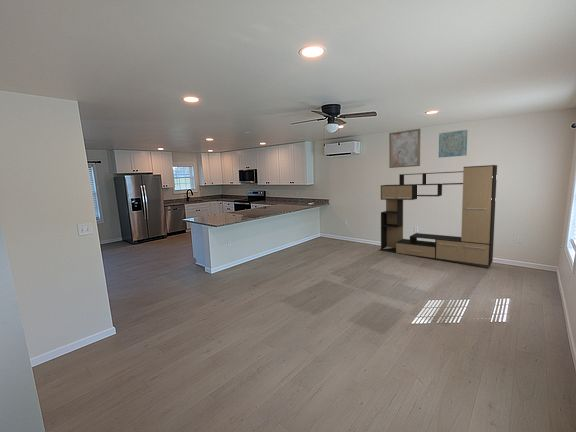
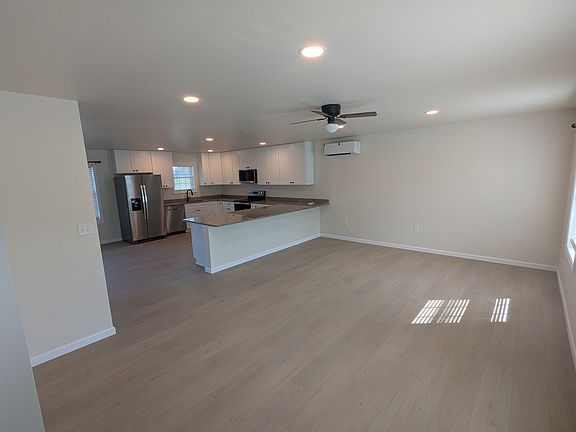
- media console (430, 195)
- wall art (404, 149)
- wall art (452, 144)
